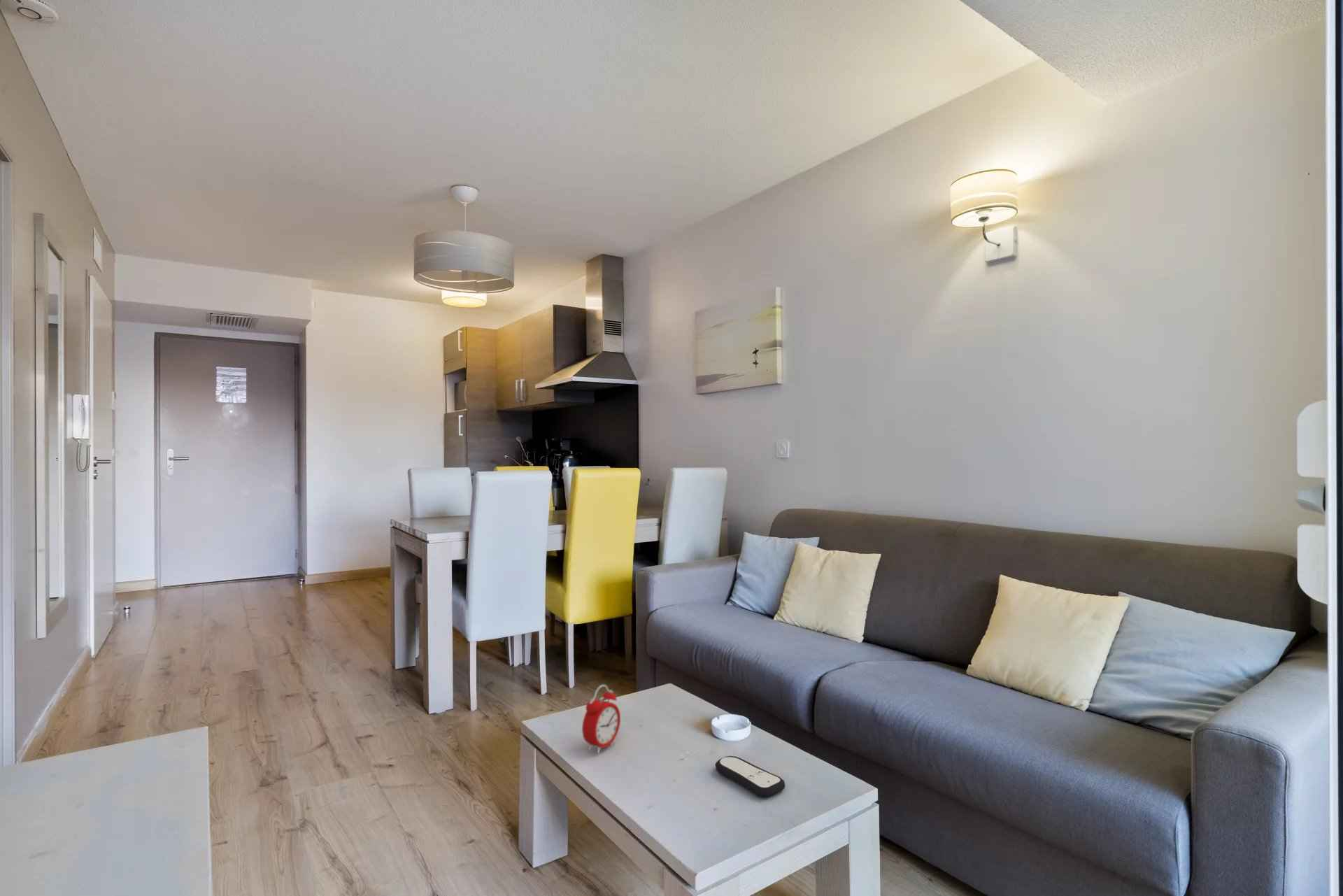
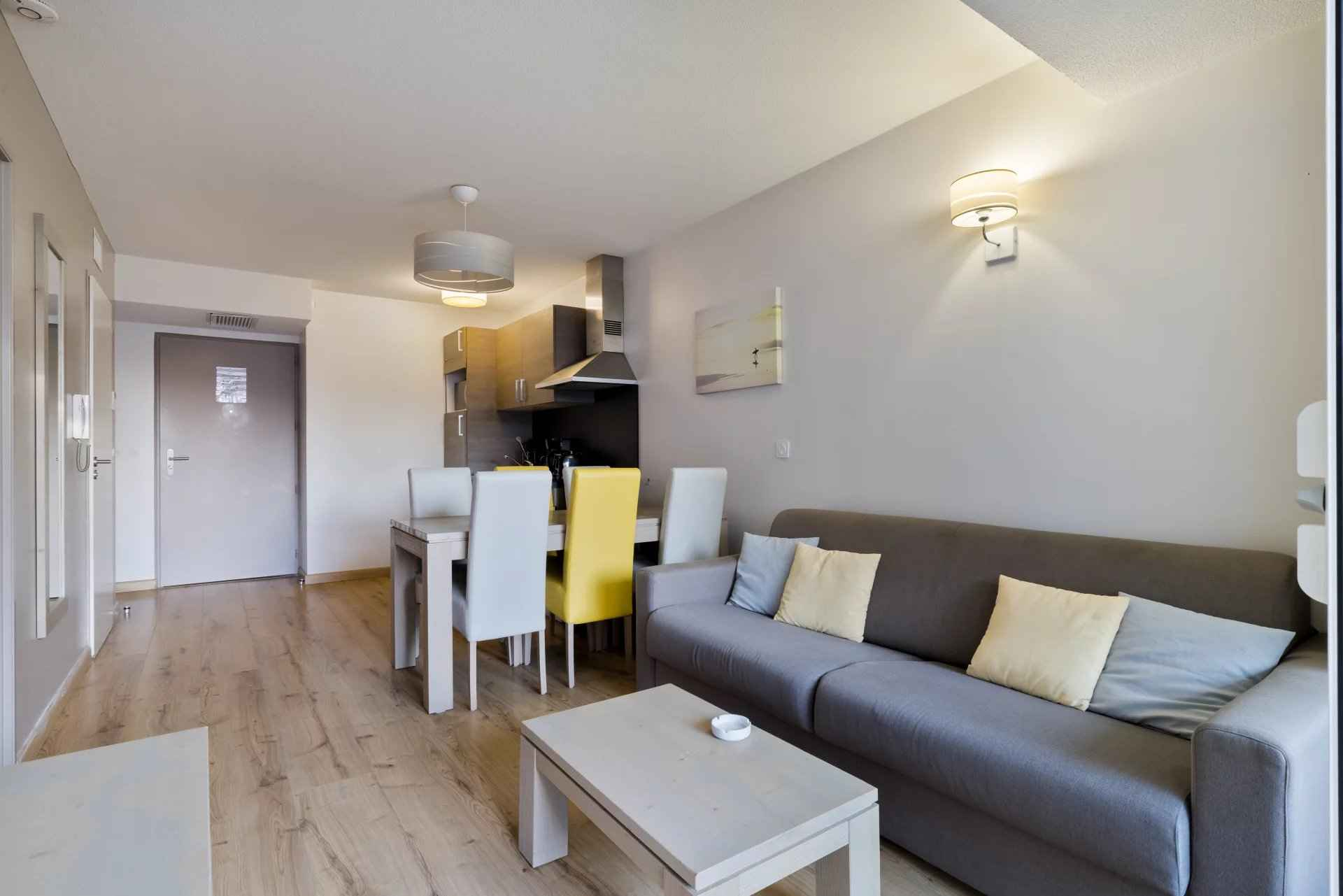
- remote control (748, 774)
- alarm clock (602, 716)
